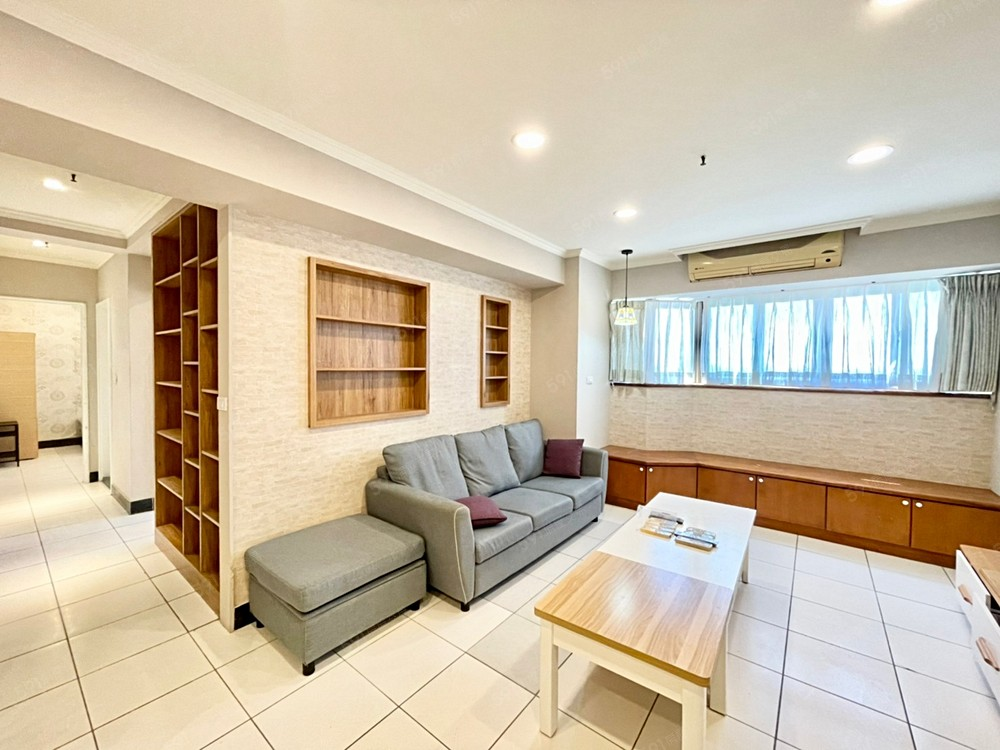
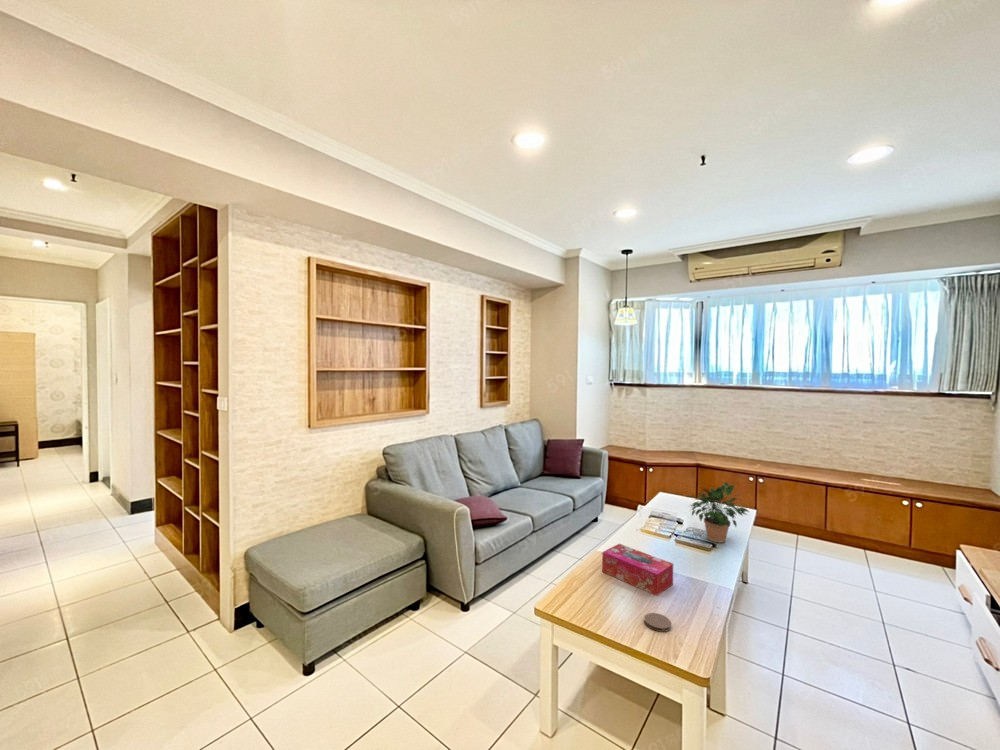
+ coaster (657, 622)
+ tissue box (636, 567)
+ potted plant (713, 509)
